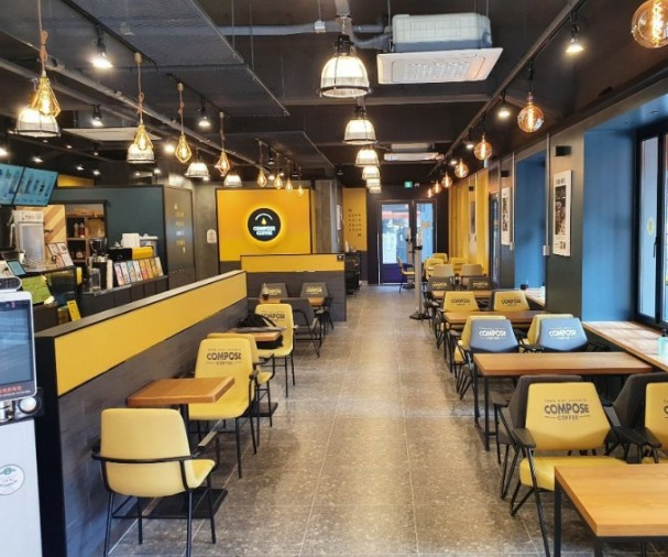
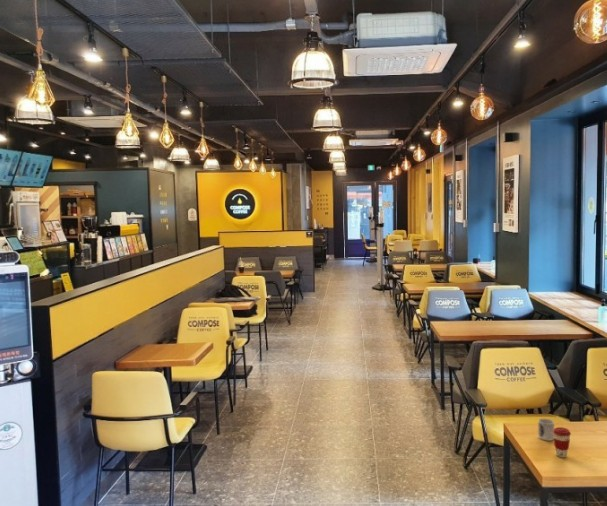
+ cup (544, 428)
+ coffee cup (561, 442)
